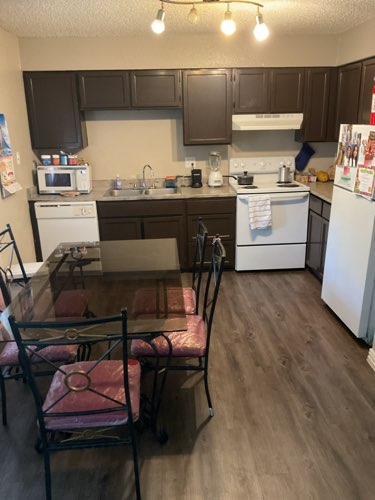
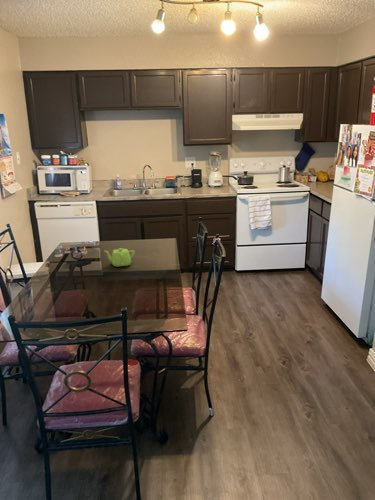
+ teapot (119, 256)
